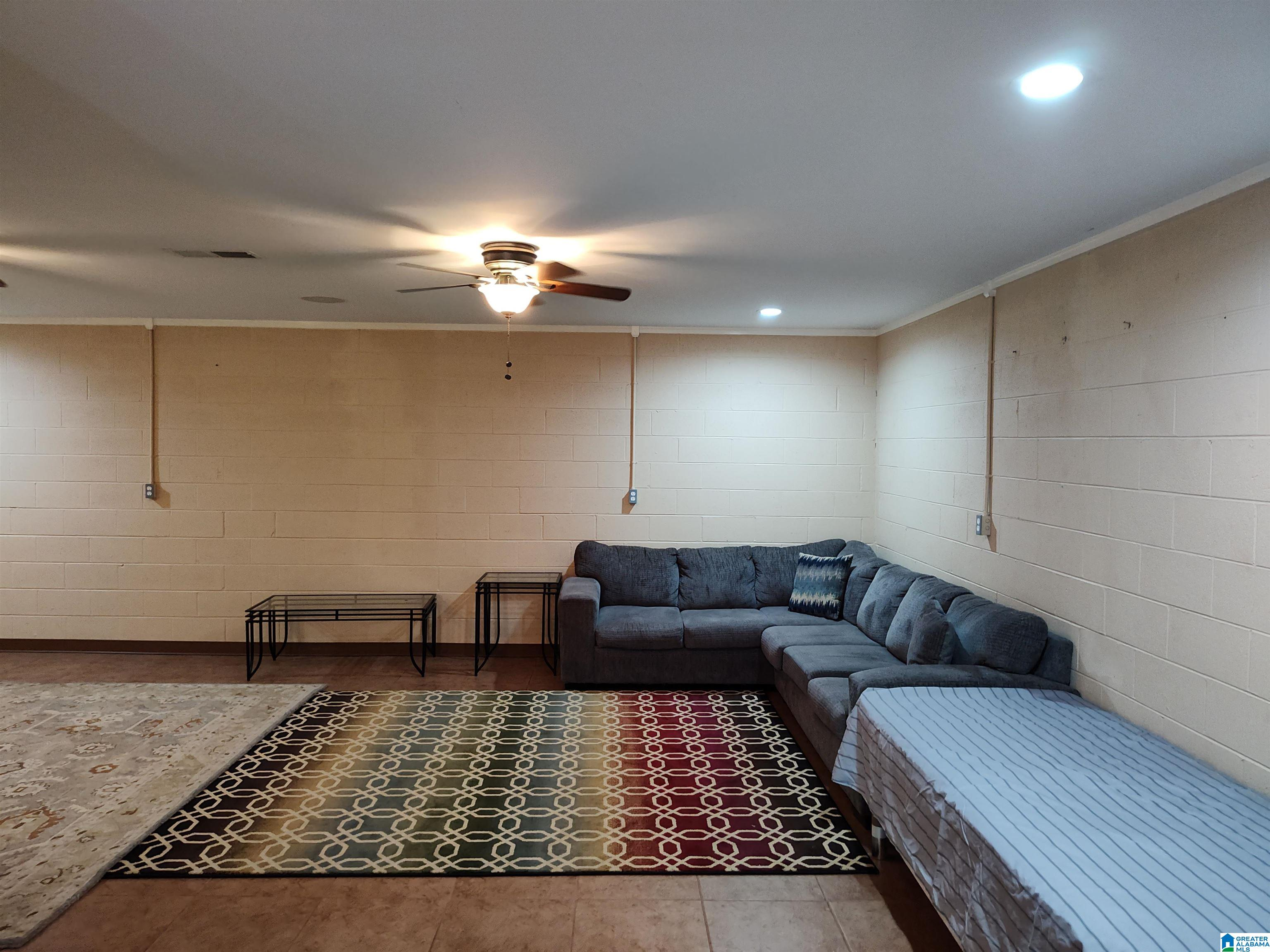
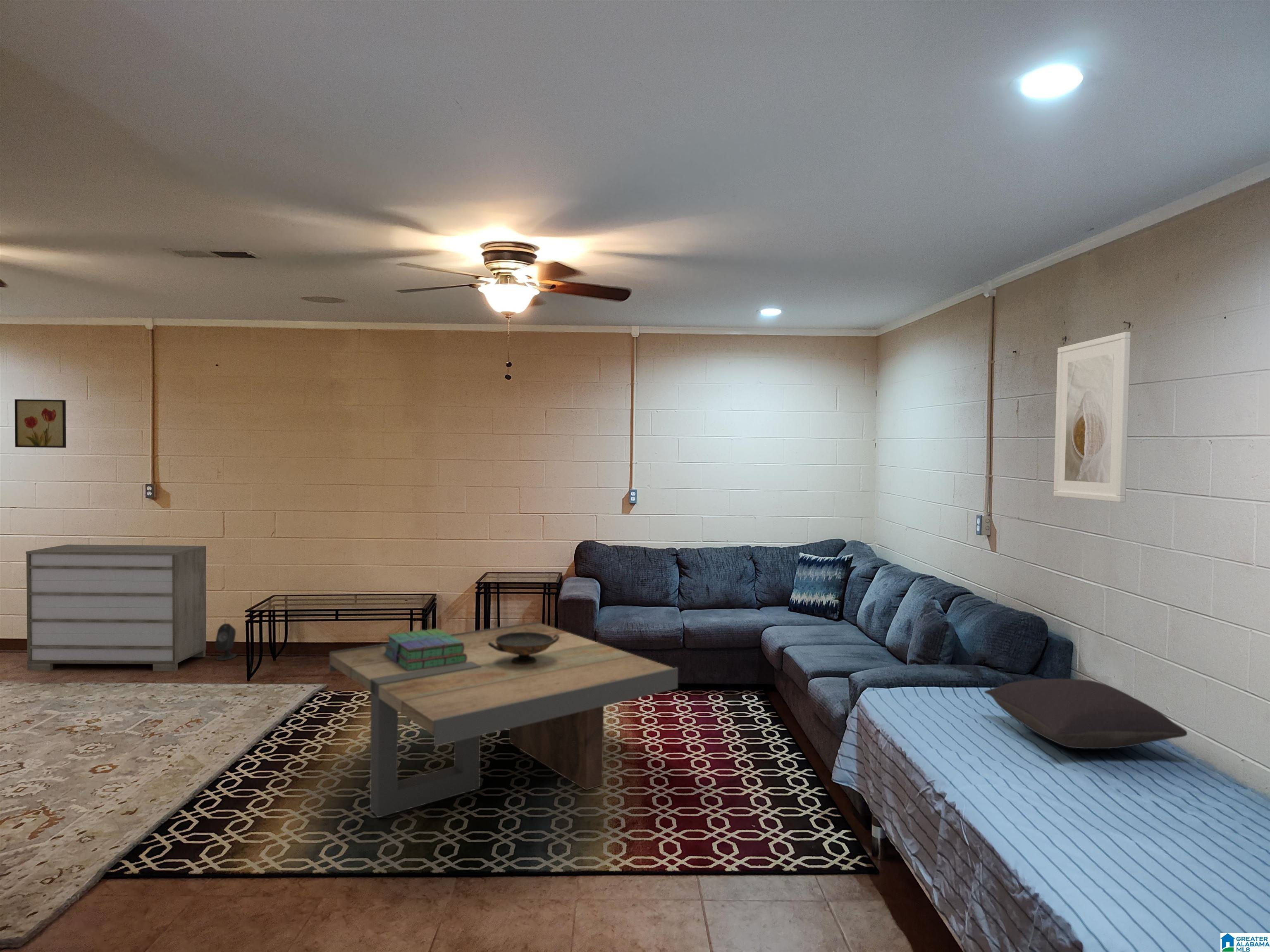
+ dresser (119, 606)
+ coffee table (498, 719)
+ decorative bowl (524, 648)
+ speaker (227, 640)
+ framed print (1089, 420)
+ pillow (1077, 712)
+ wall art (41, 424)
+ stack of books (425, 646)
